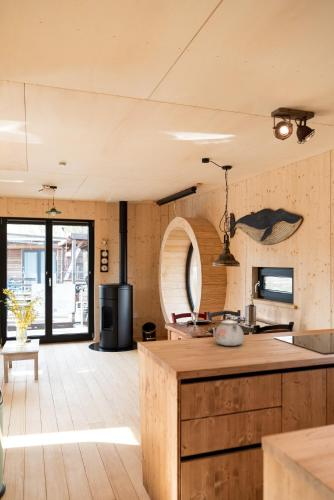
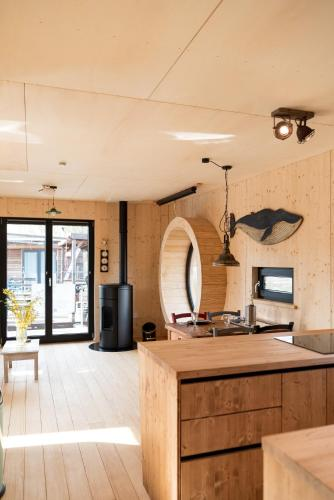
- kettle (229, 327)
